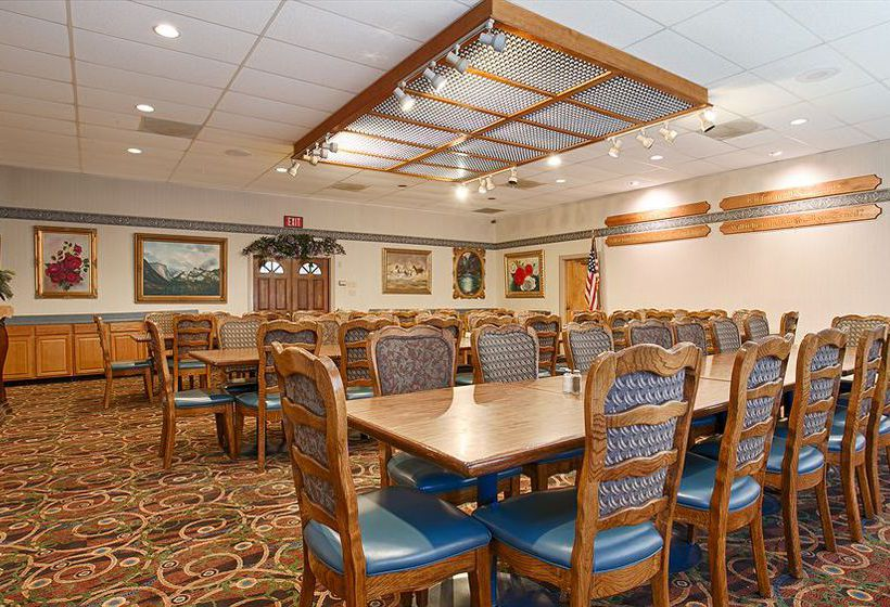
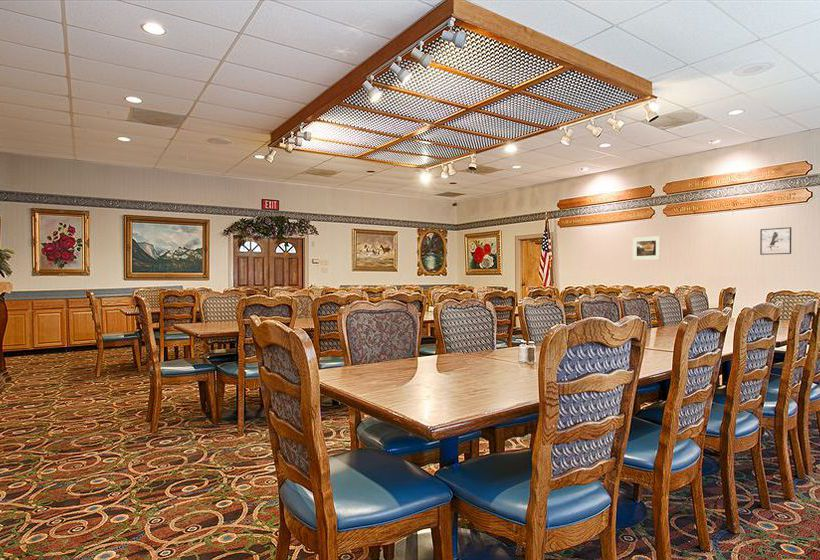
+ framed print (775, 241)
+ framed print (646, 248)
